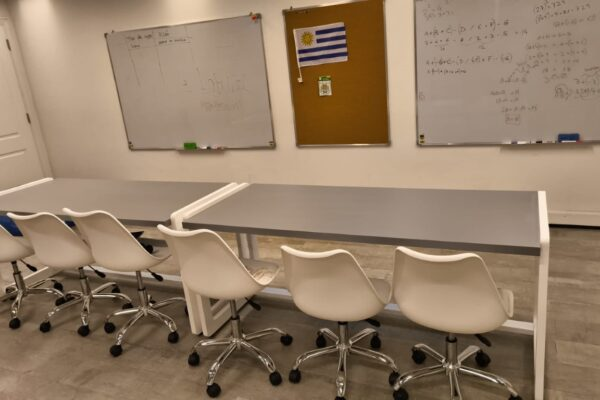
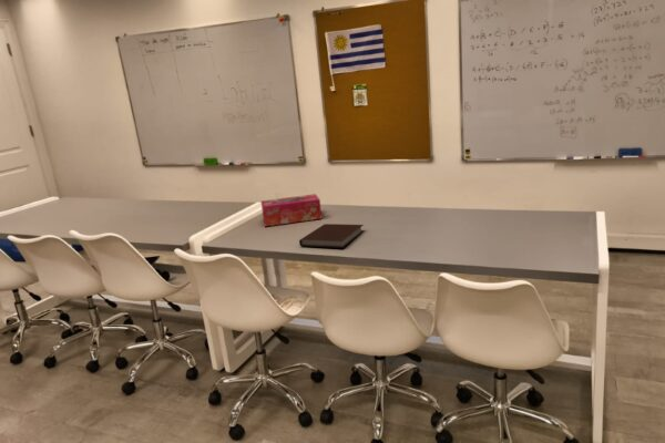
+ notebook (332, 235)
+ tissue box (290, 209)
